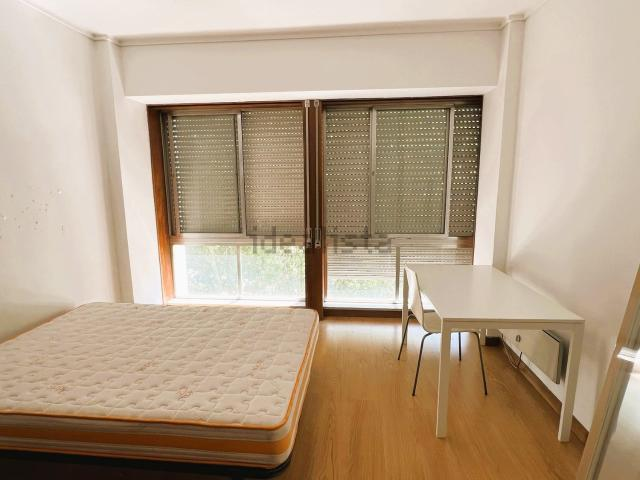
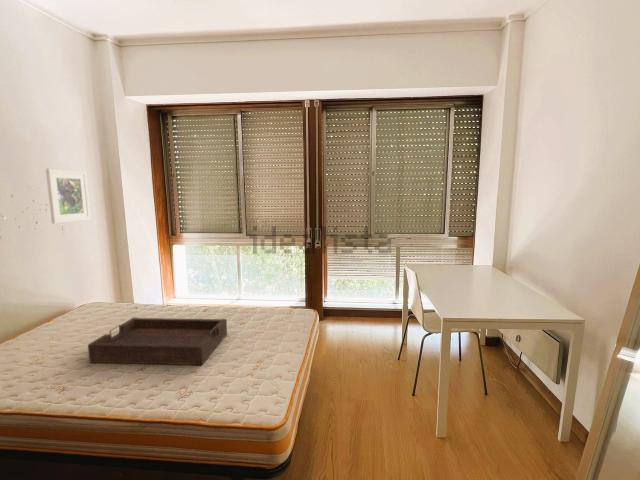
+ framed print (70, 196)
+ tray (163, 337)
